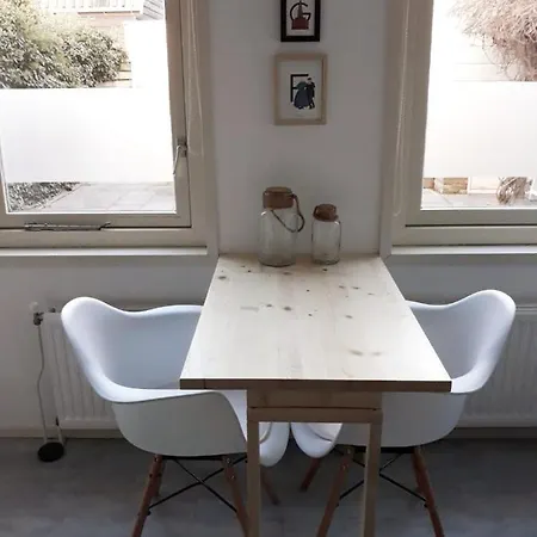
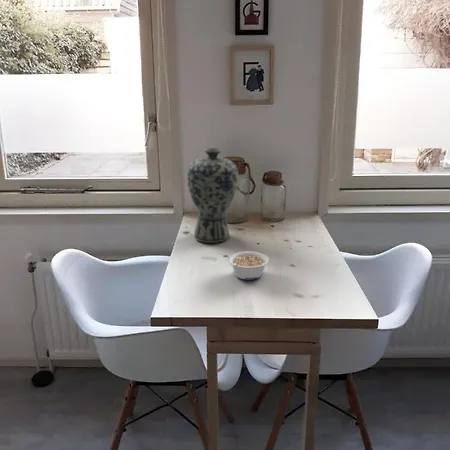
+ vase (212, 194)
+ legume (248, 265)
